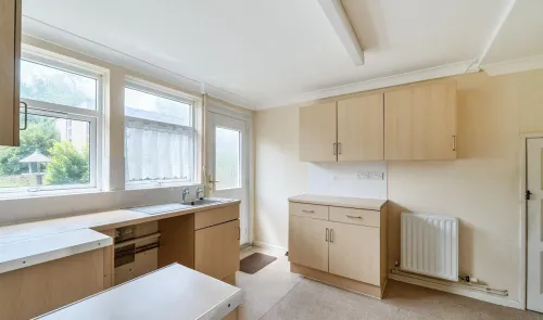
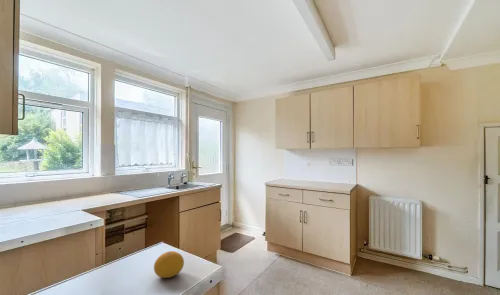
+ fruit (169, 263)
